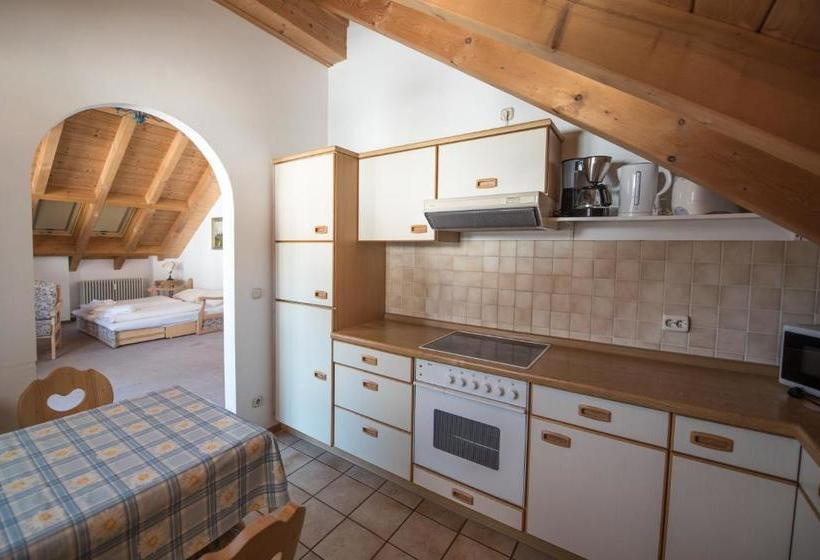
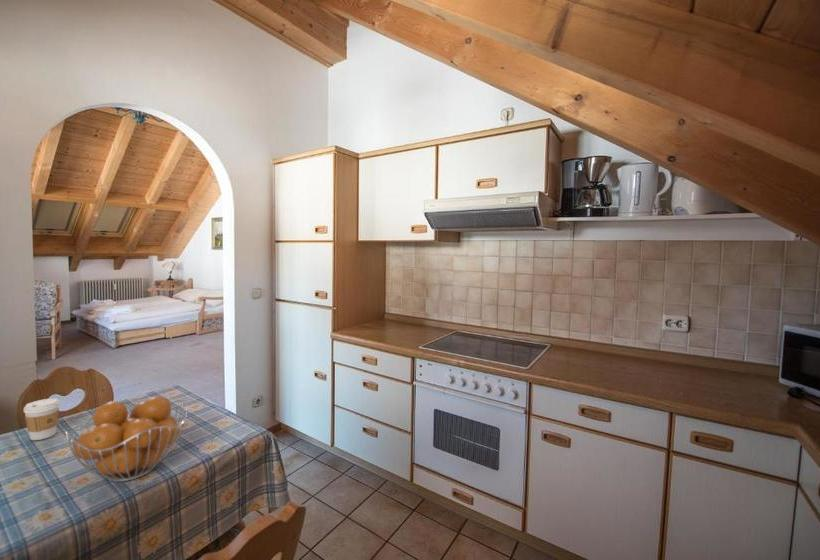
+ coffee cup (42, 418)
+ fruit basket (131, 435)
